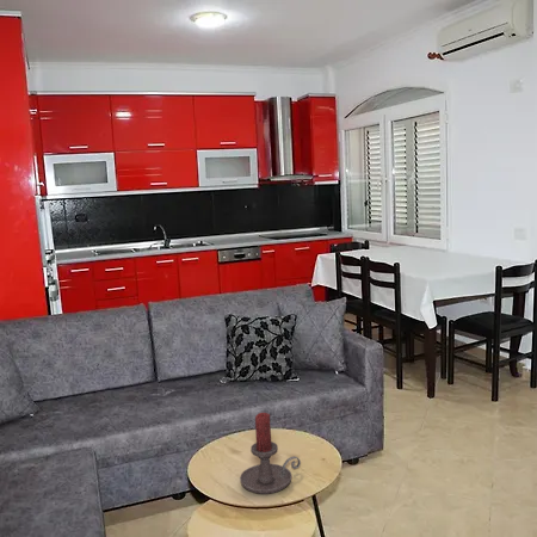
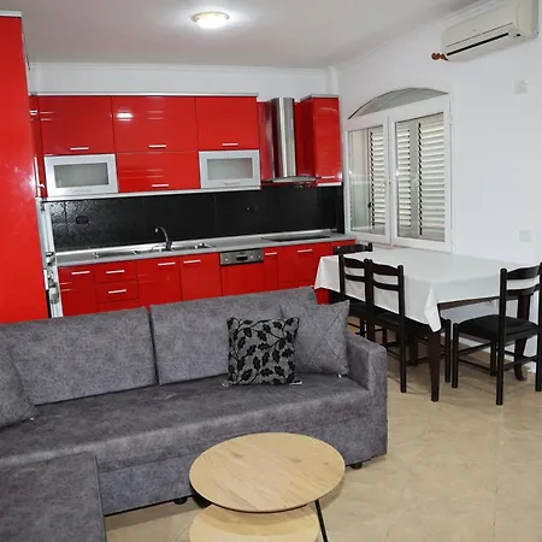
- candle holder (270, 445)
